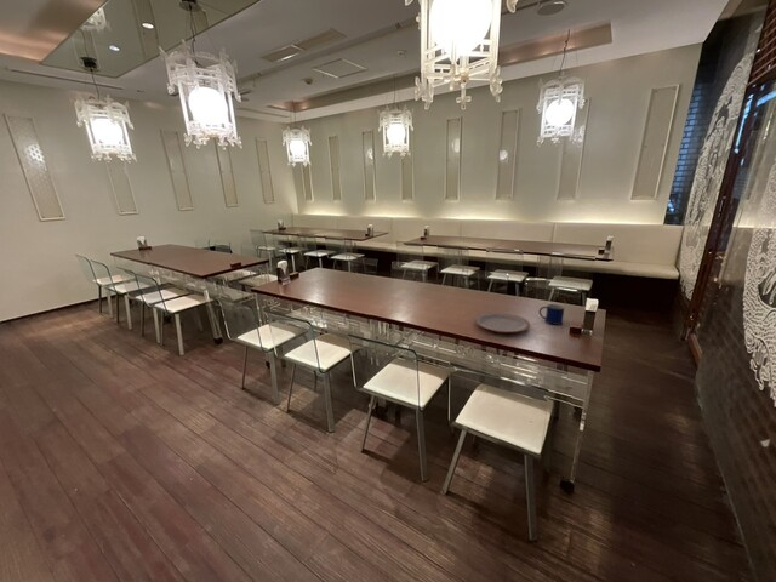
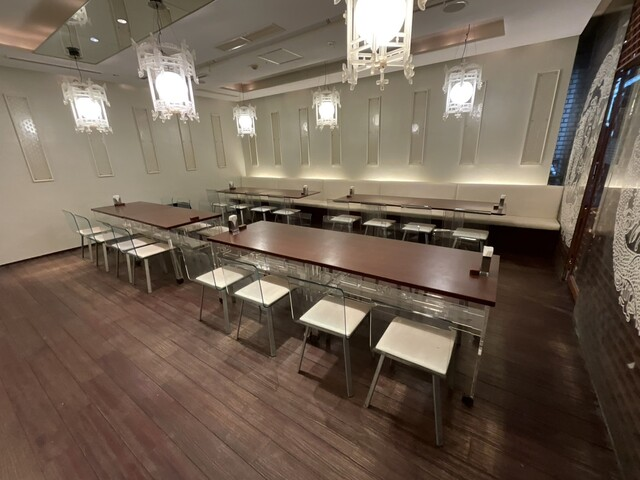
- mug (550, 313)
- plate (501, 323)
